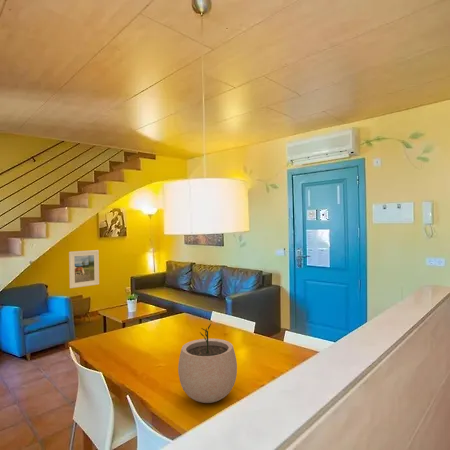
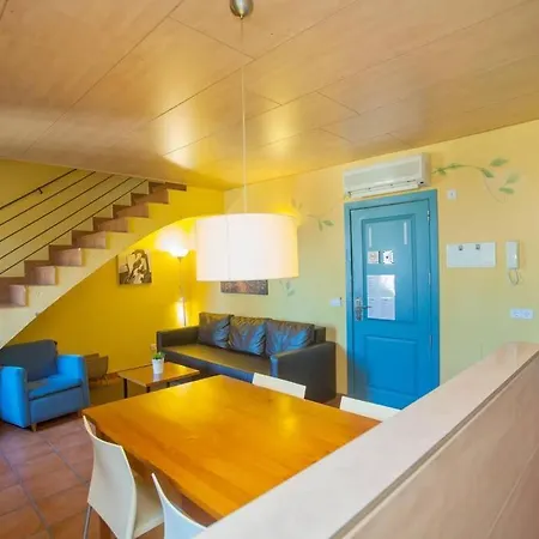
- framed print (84, 268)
- plant pot (207, 361)
